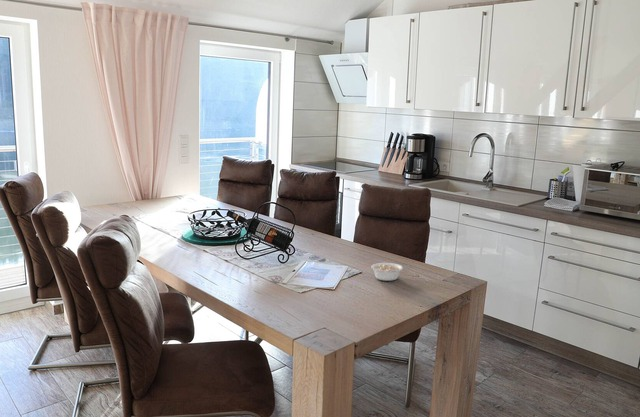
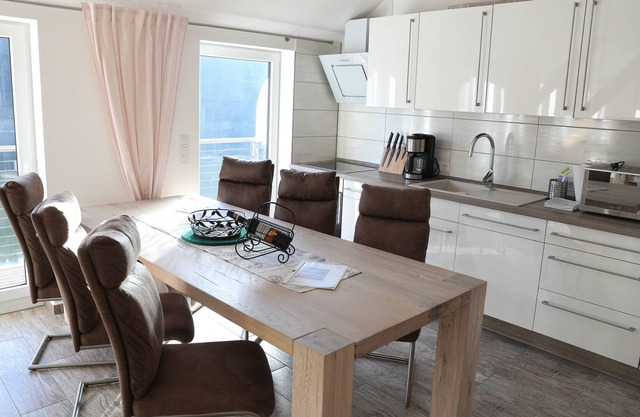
- legume (387, 271)
